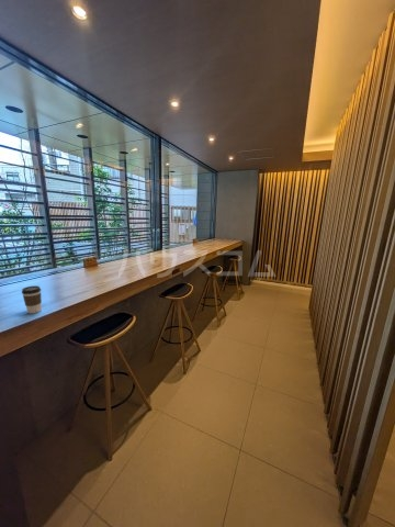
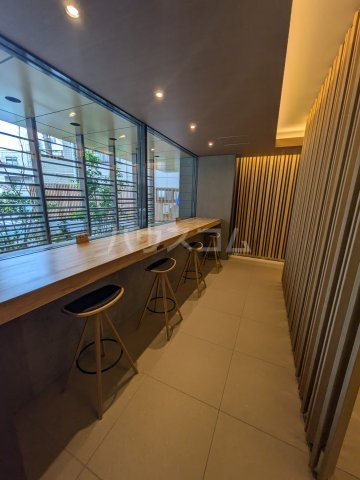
- coffee cup (32, 299)
